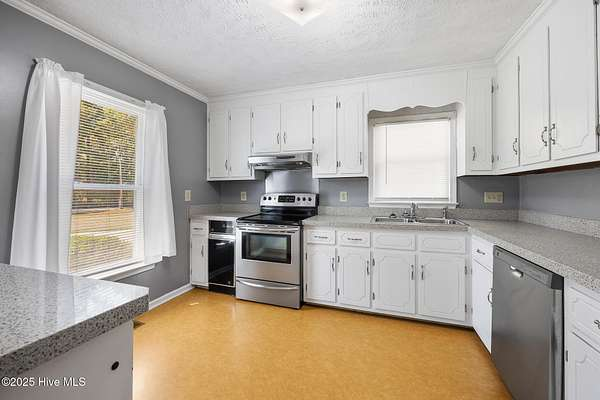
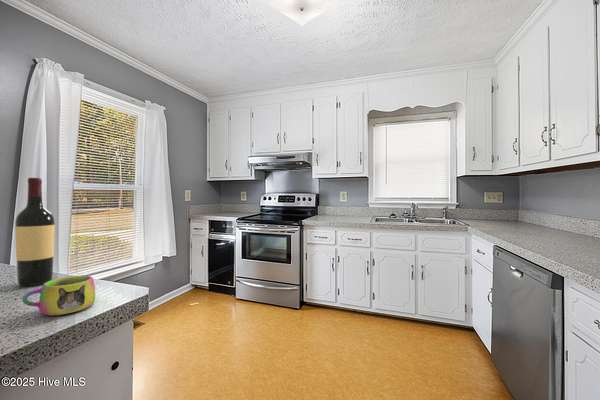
+ mug (61, 295)
+ wine bottle (35, 230)
